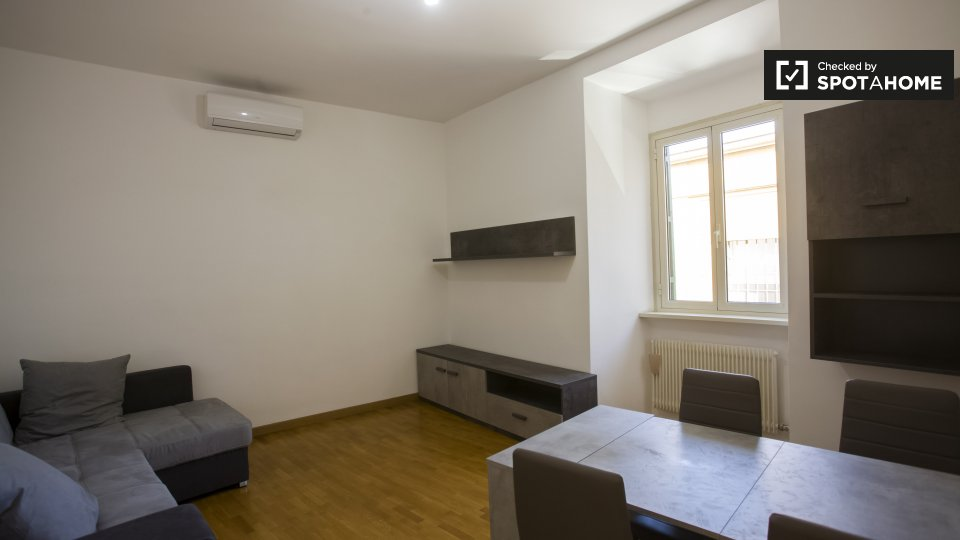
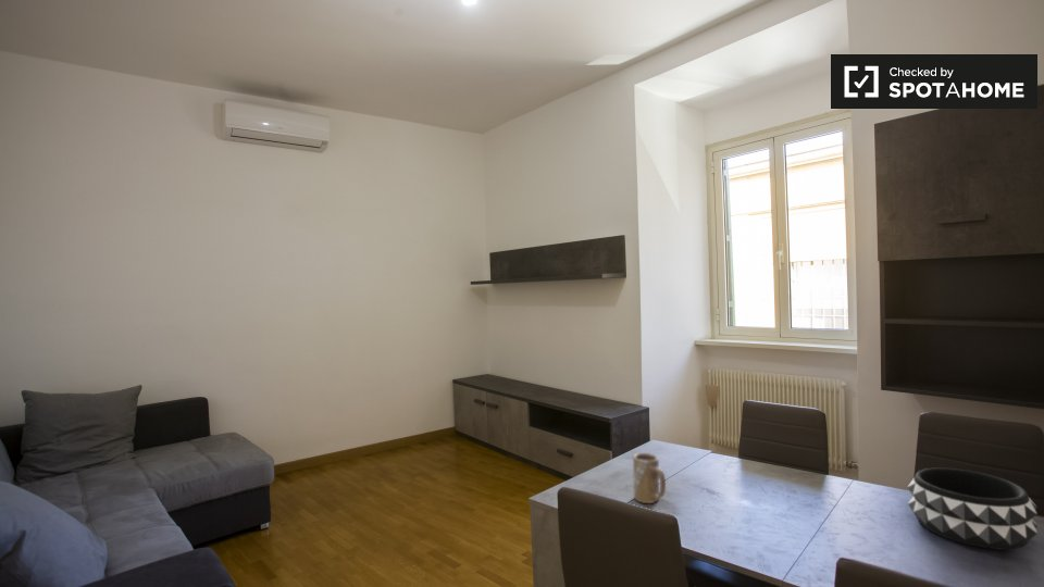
+ mug (650, 478)
+ decorative bowl (968, 505)
